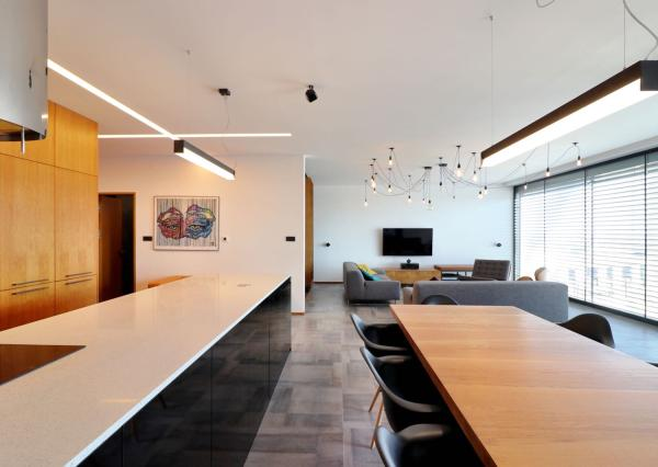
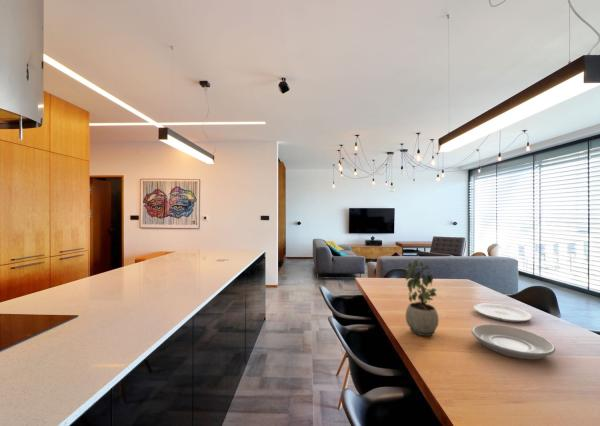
+ plate (501, 313)
+ potted plant (423, 297)
+ plate (510, 342)
